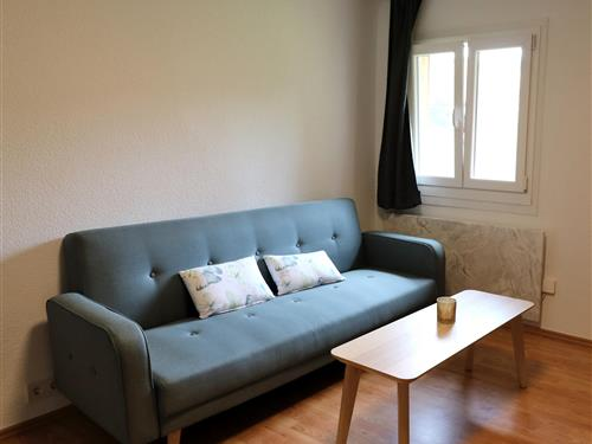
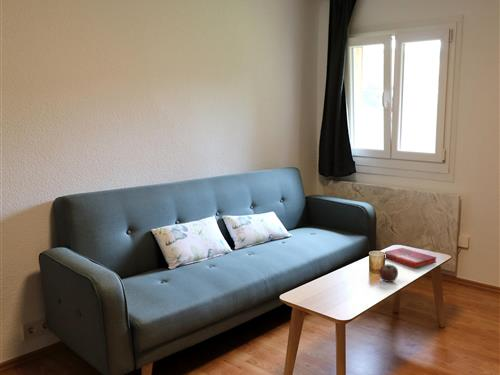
+ hardback book (408, 257)
+ apple (388, 273)
